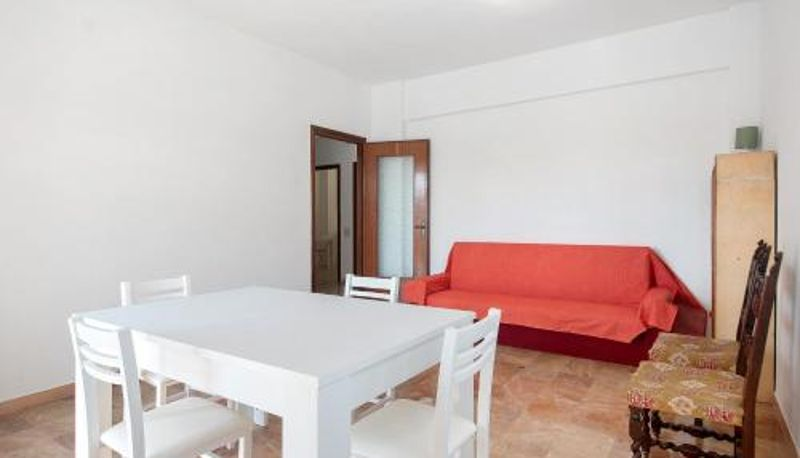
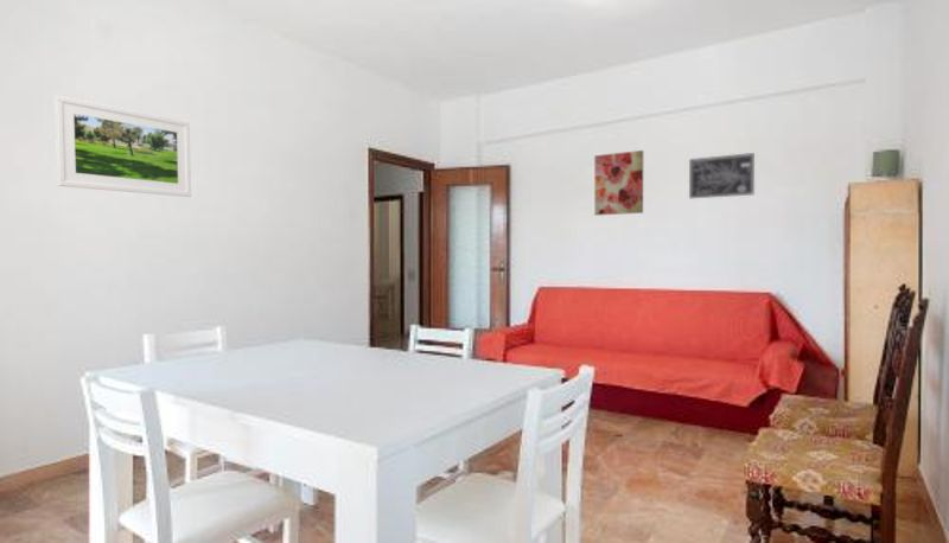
+ wall art (720, 175)
+ wall art (618, 183)
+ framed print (129, 151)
